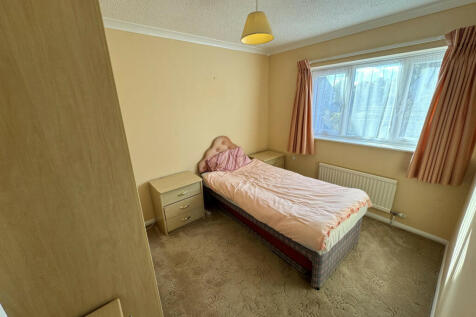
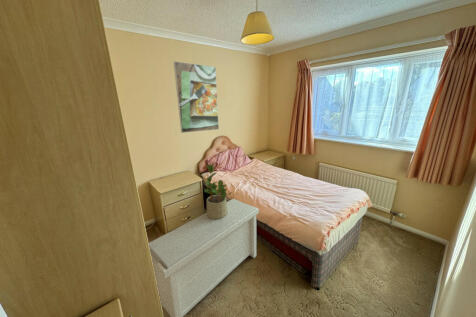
+ bench (211, 251)
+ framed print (198, 99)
+ potted plant (218, 190)
